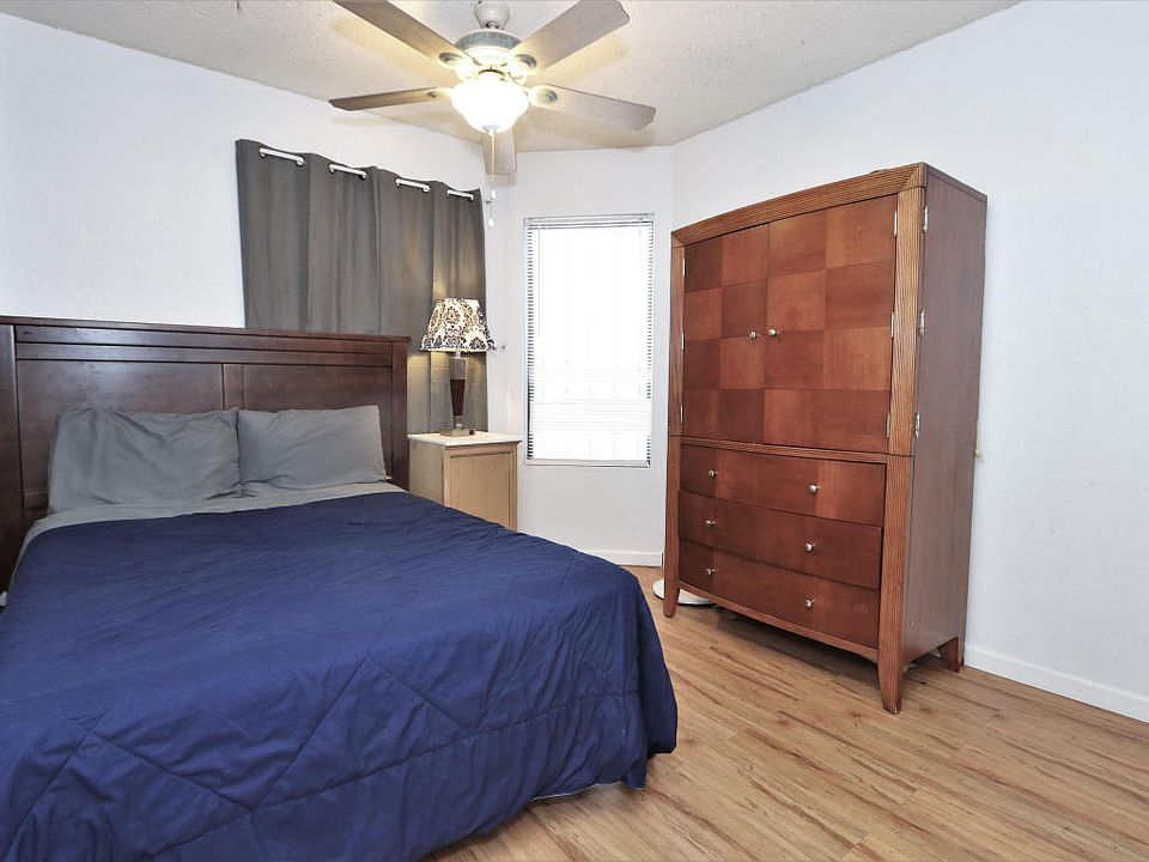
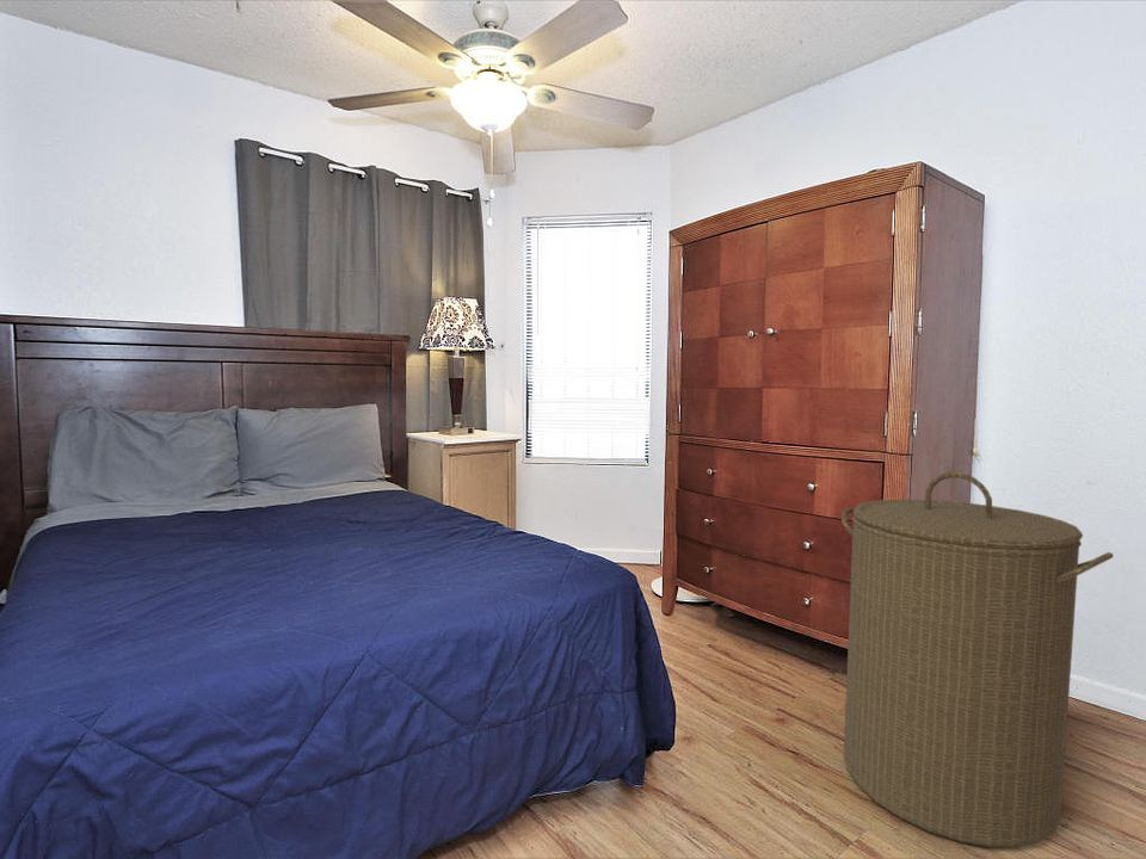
+ laundry hamper (951, 630)
